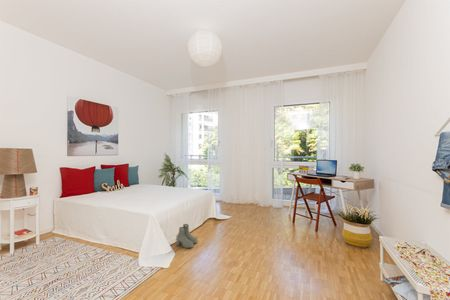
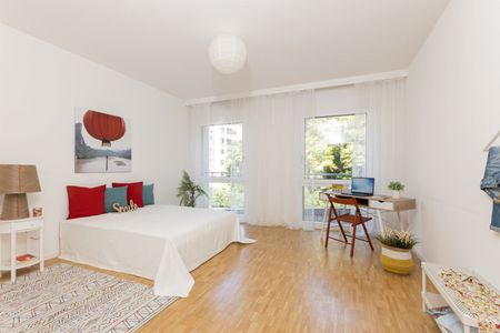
- boots (186, 235)
